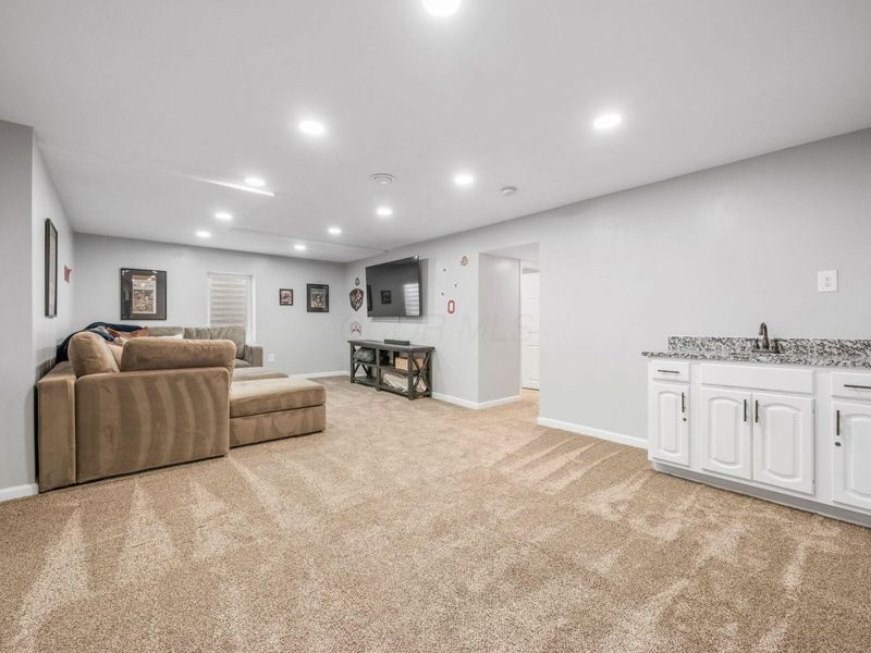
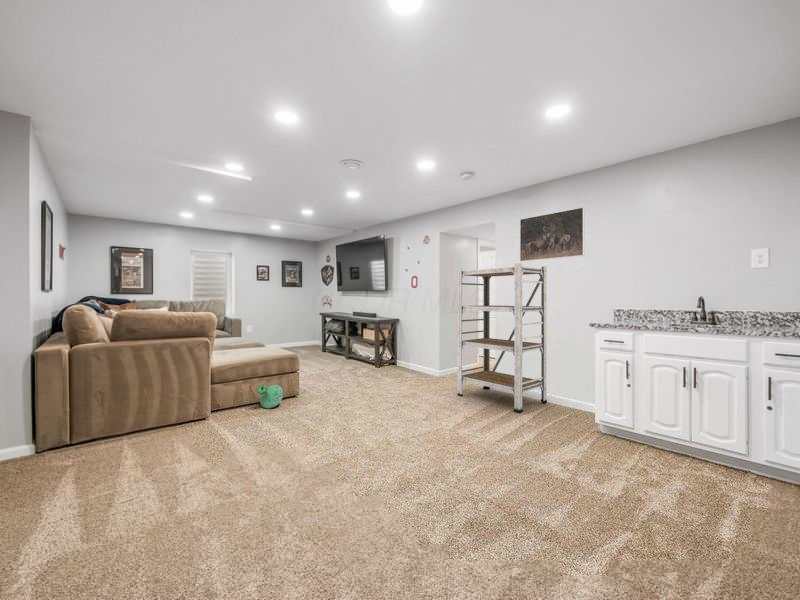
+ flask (269, 394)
+ shelving unit (500, 339)
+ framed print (550, 236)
